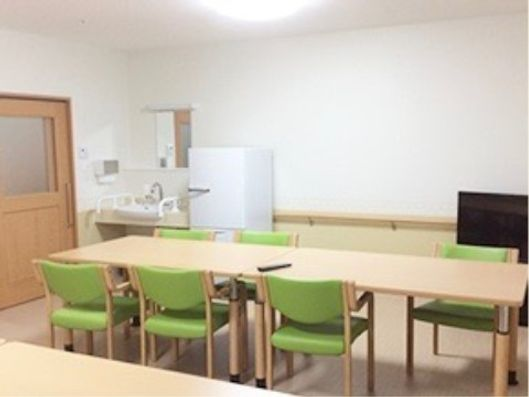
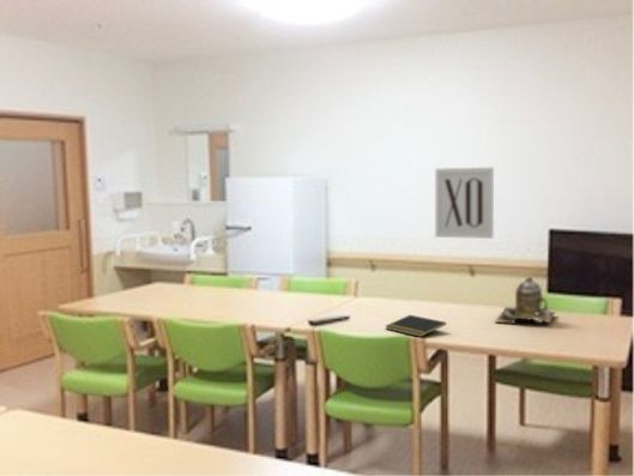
+ wall art (464, 203)
+ teapot (525, 297)
+ notepad (415, 325)
